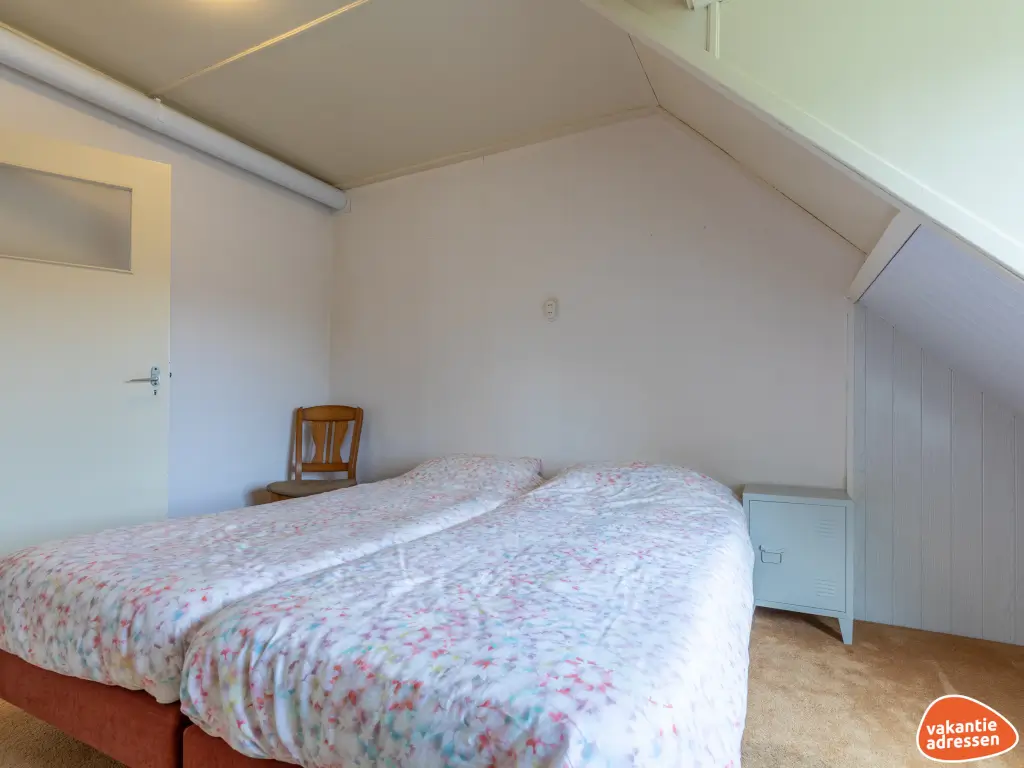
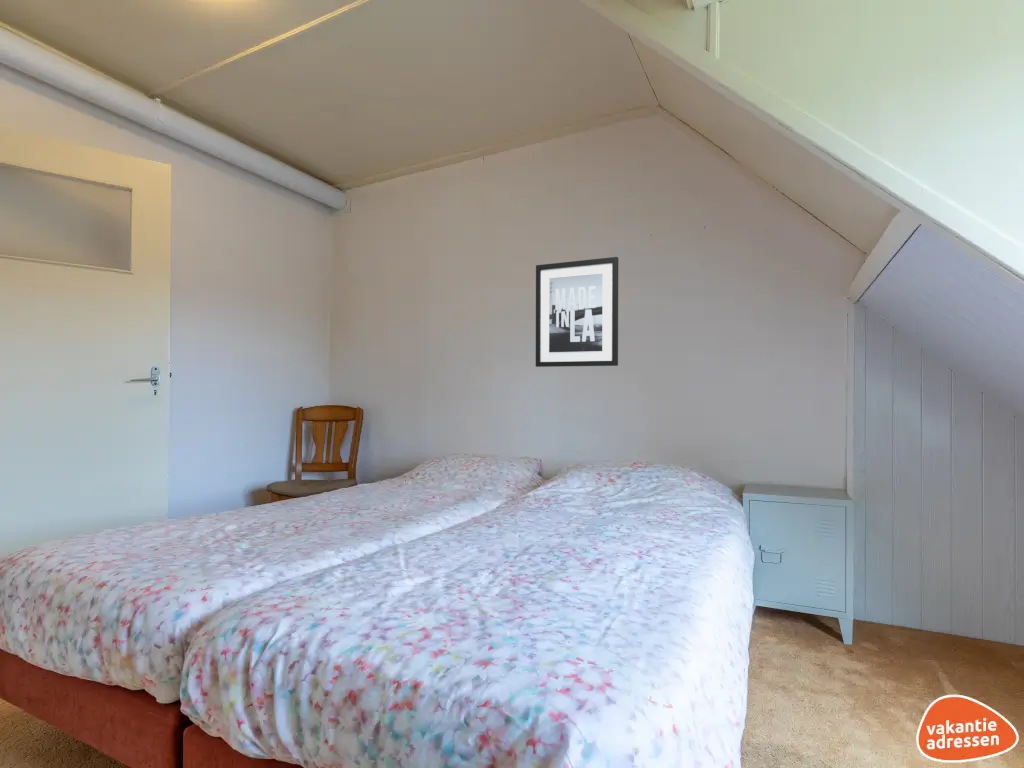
+ wall art (575, 313)
